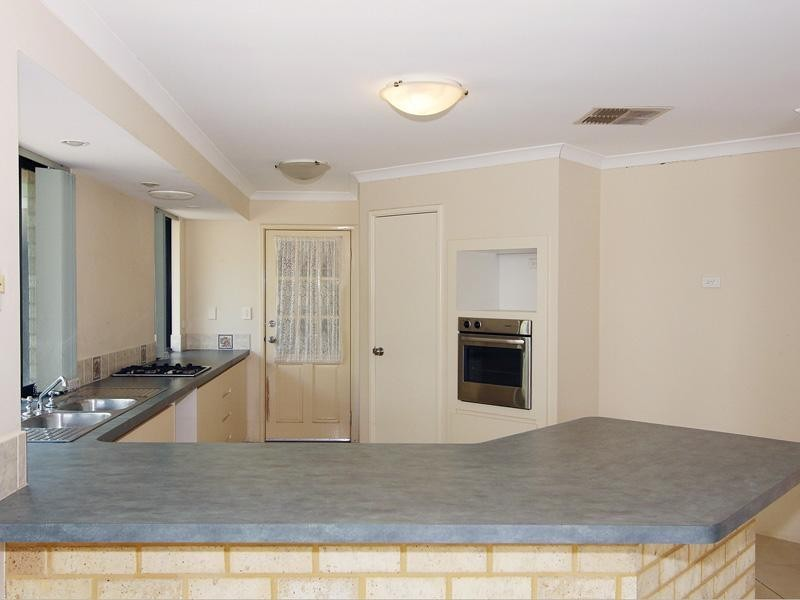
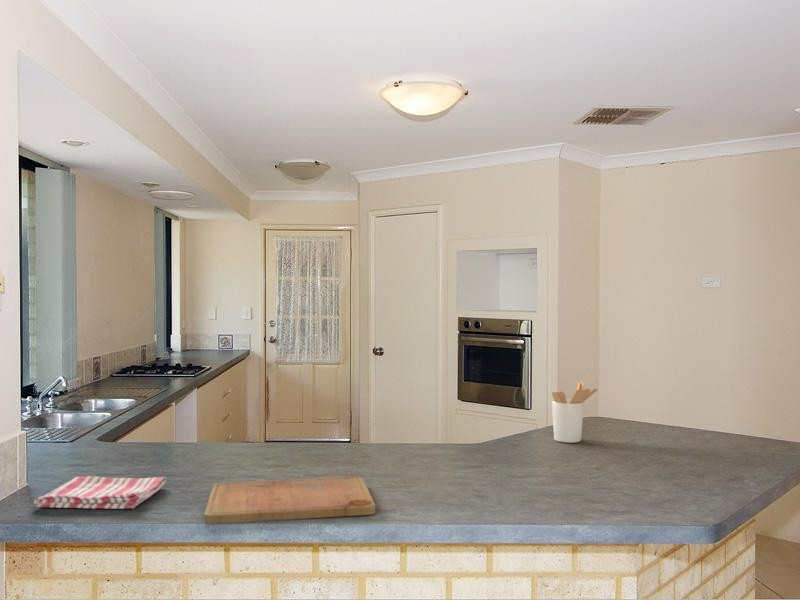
+ cutting board (290, 498)
+ dish towel (103, 489)
+ utensil holder (573, 412)
